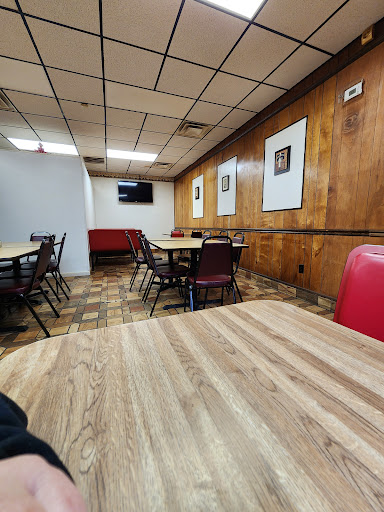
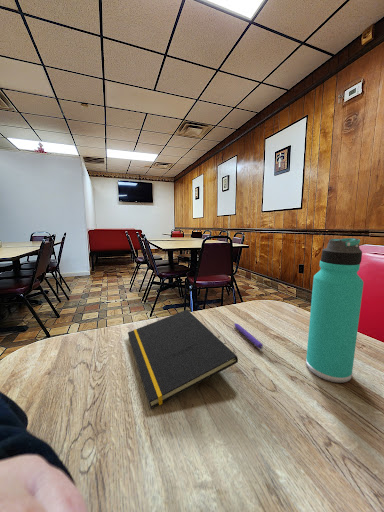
+ notepad (174, 345)
+ pen (246, 333)
+ thermos bottle (334, 307)
